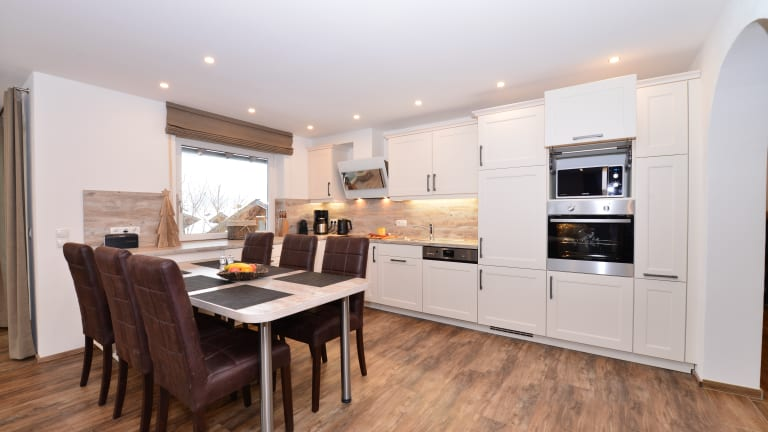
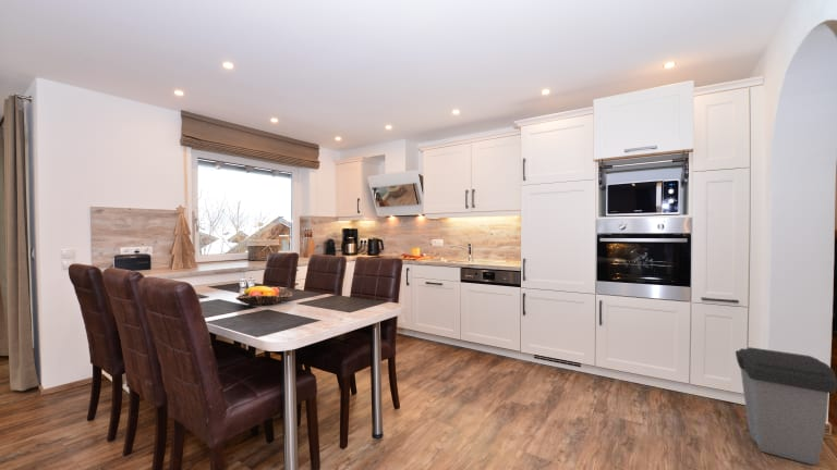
+ trash can (779, 400)
